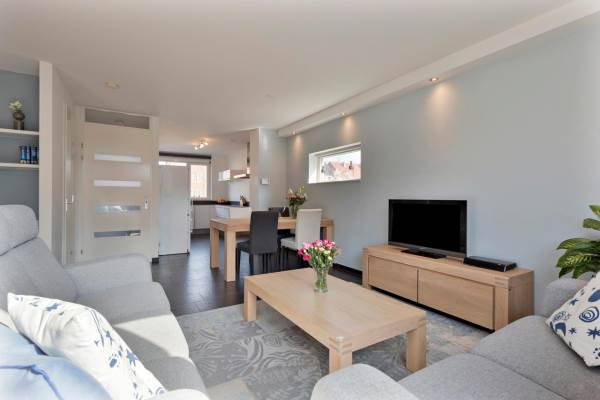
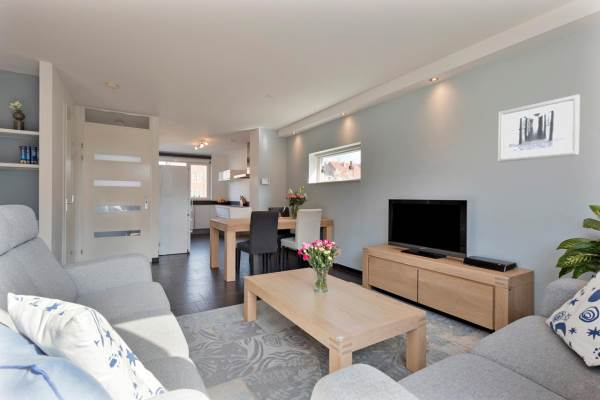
+ wall art (535, 131)
